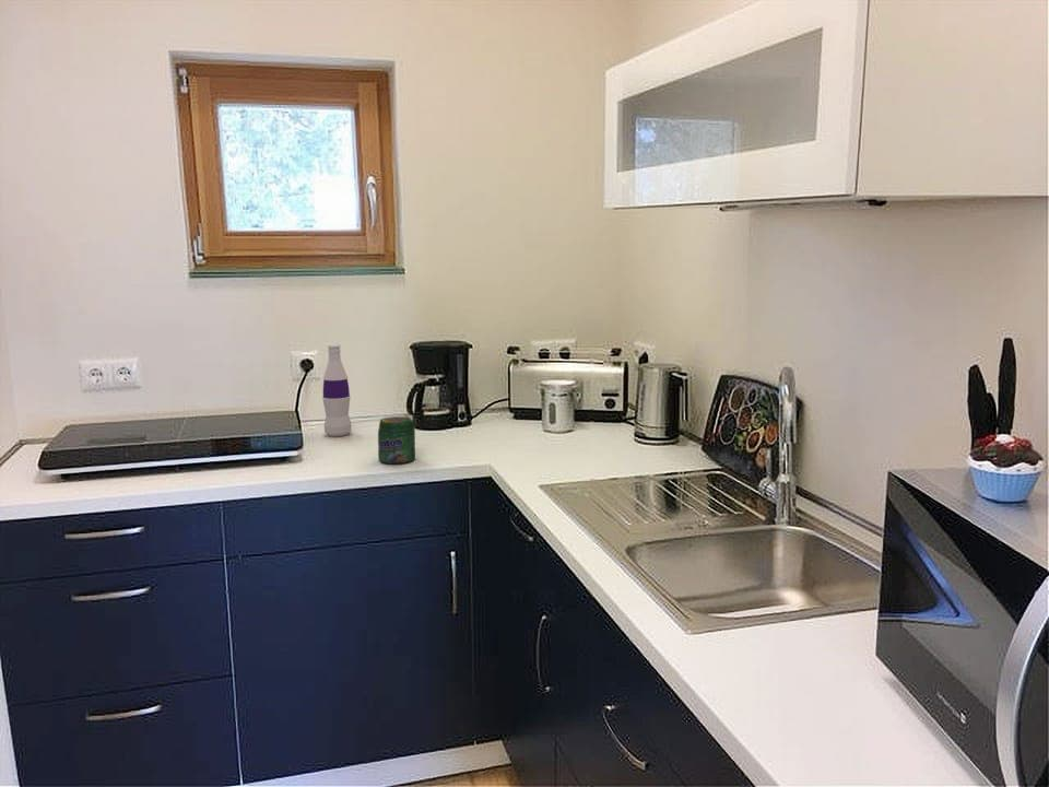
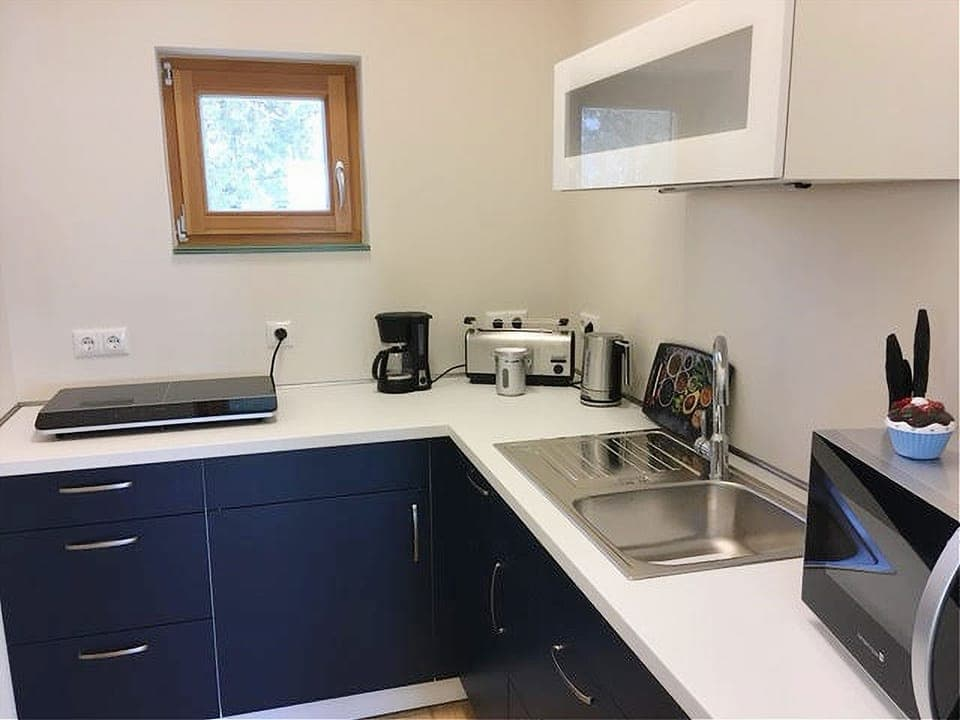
- jar (396, 439)
- bottle (335, 389)
